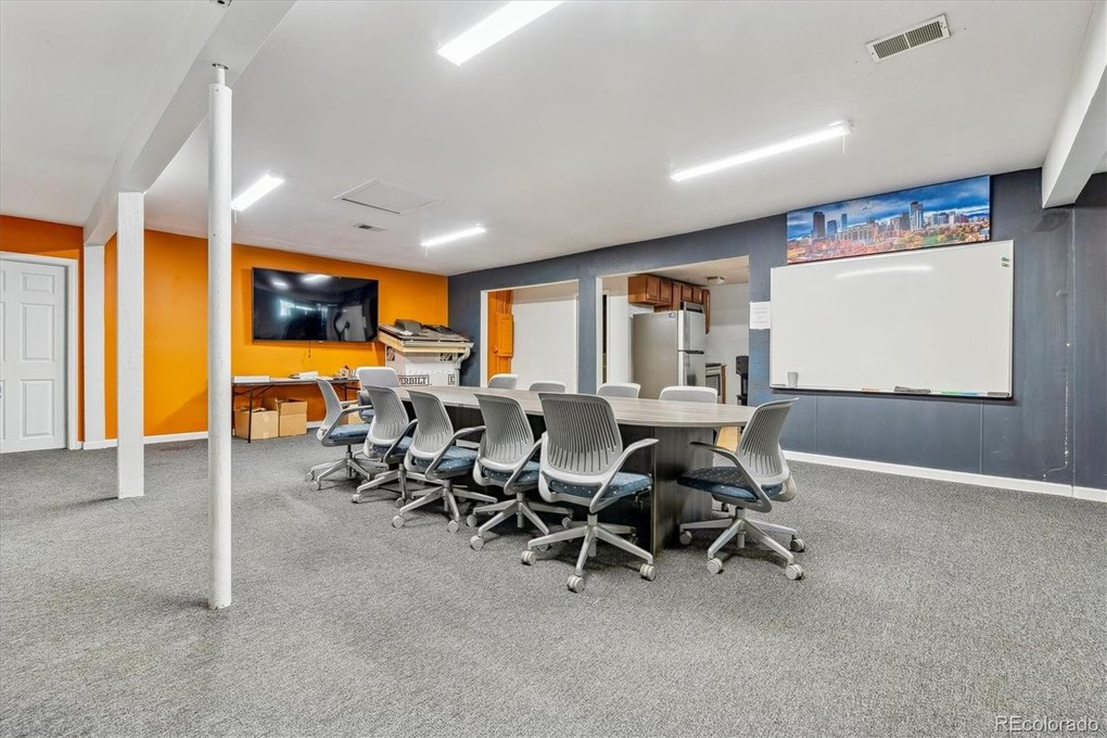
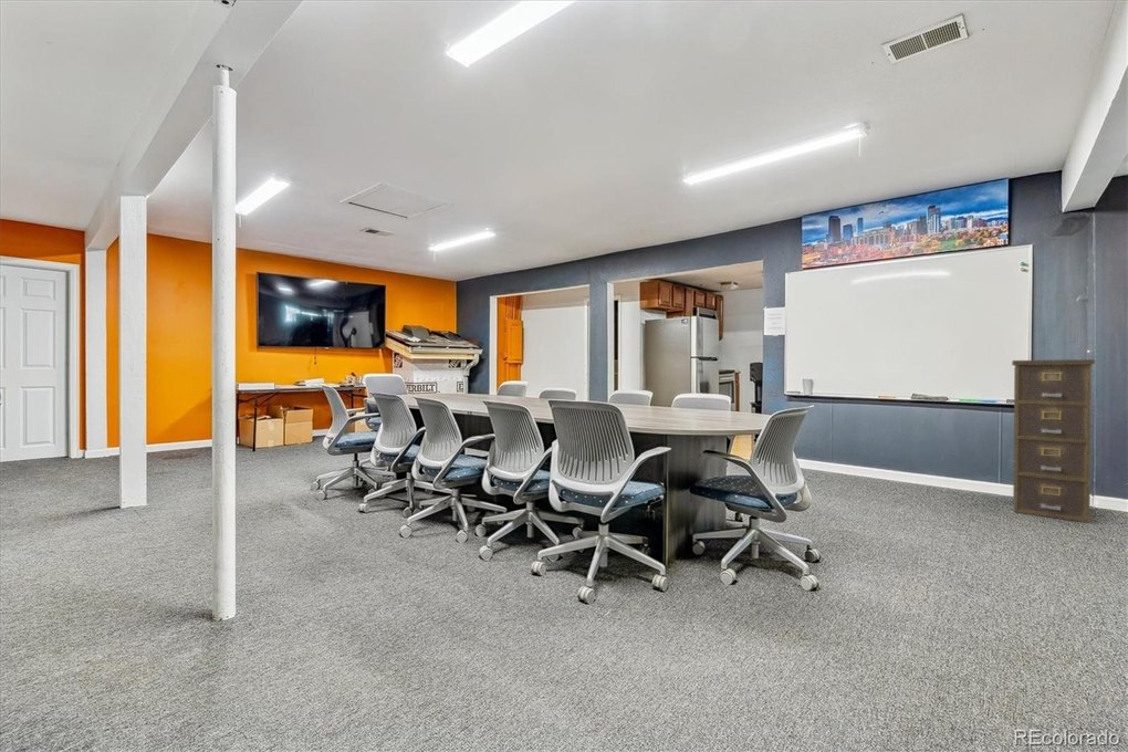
+ filing cabinet (1048, 435)
